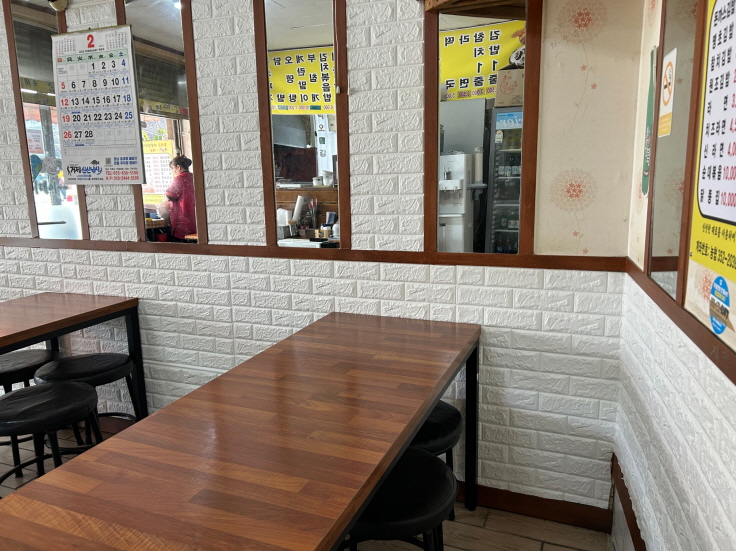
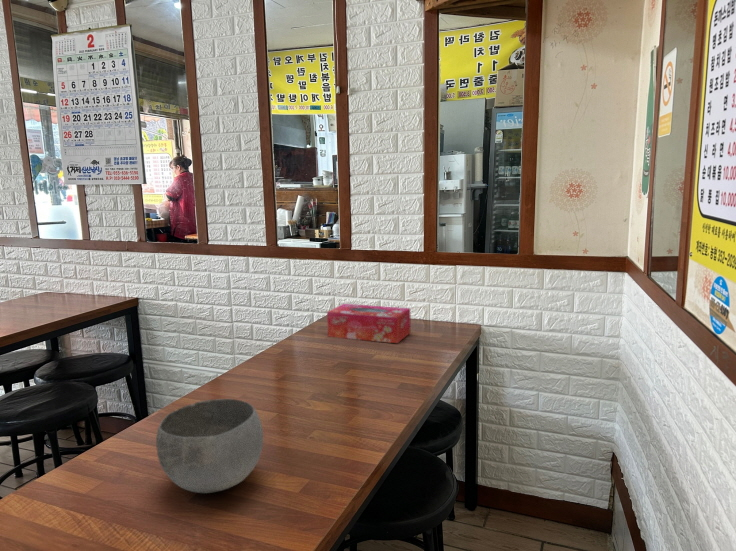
+ bowl (211, 448)
+ tissue box (369, 322)
